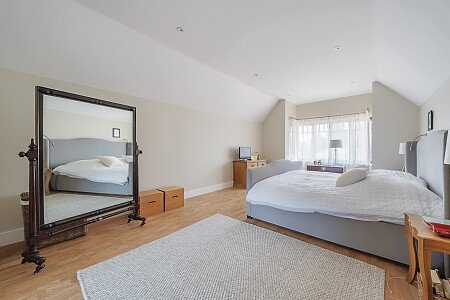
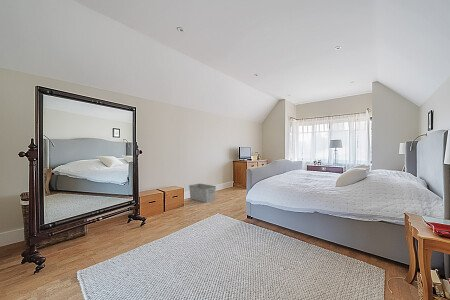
+ storage bin (202, 192)
